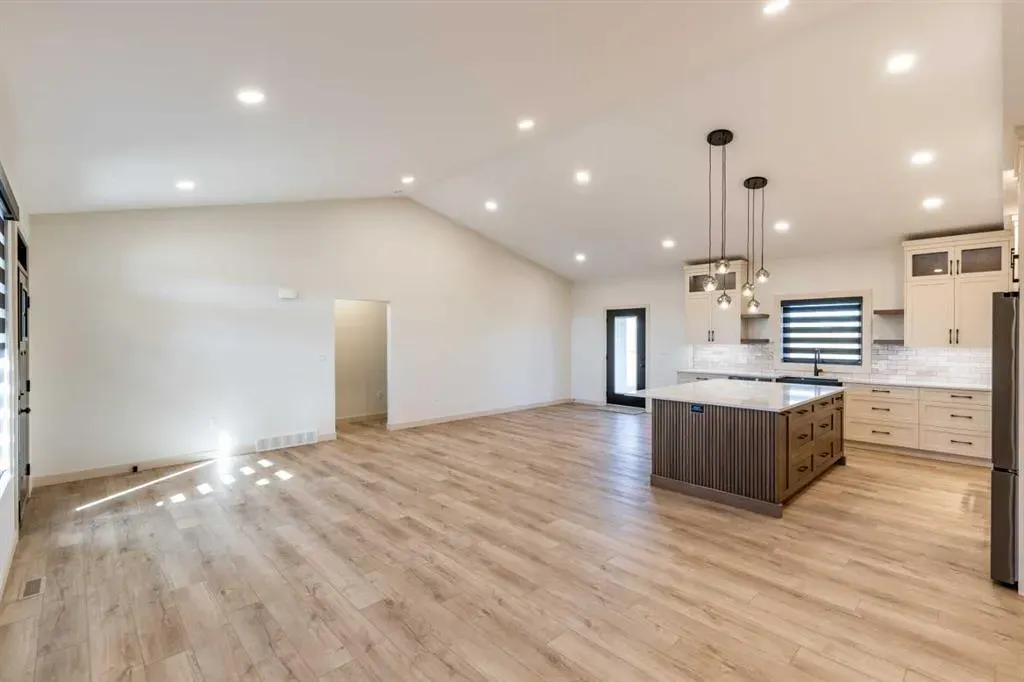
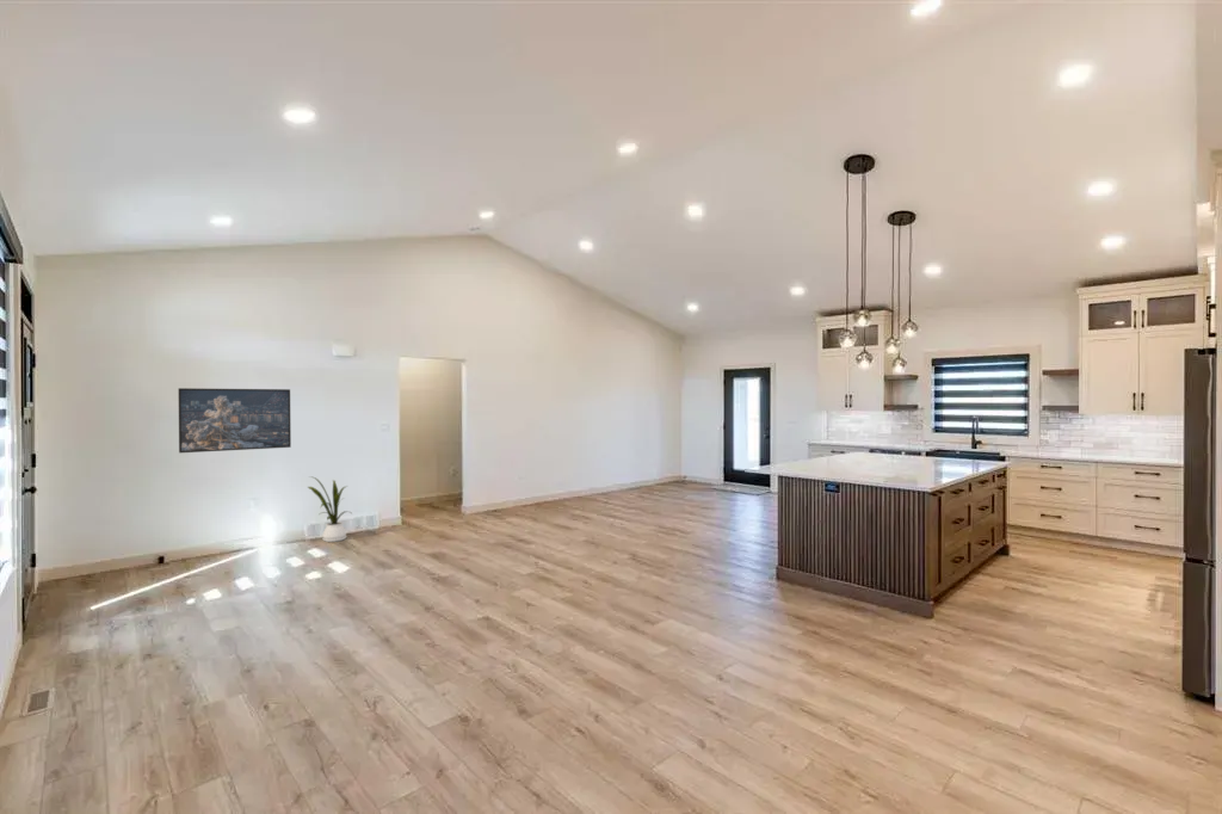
+ house plant (331, 506)
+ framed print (237, 419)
